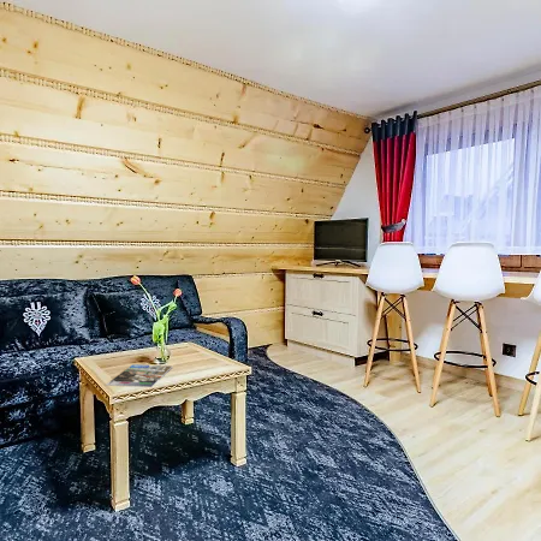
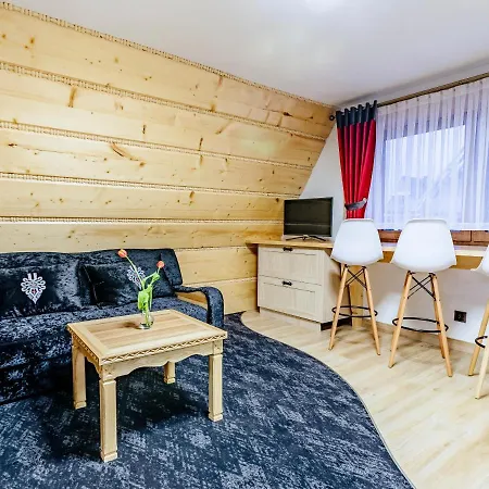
- magazine (141, 375)
